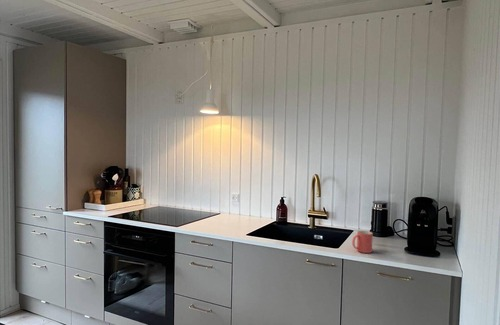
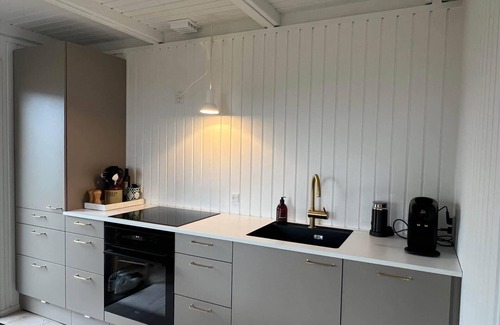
- mug (361, 241)
